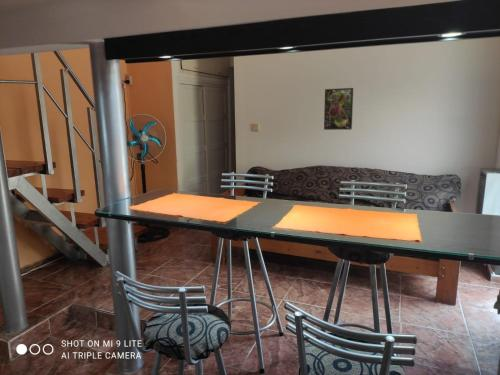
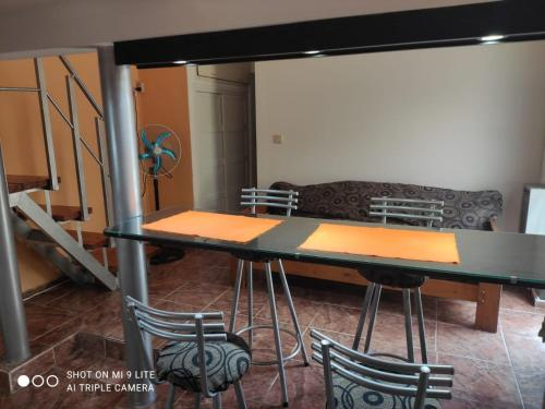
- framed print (338, 109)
